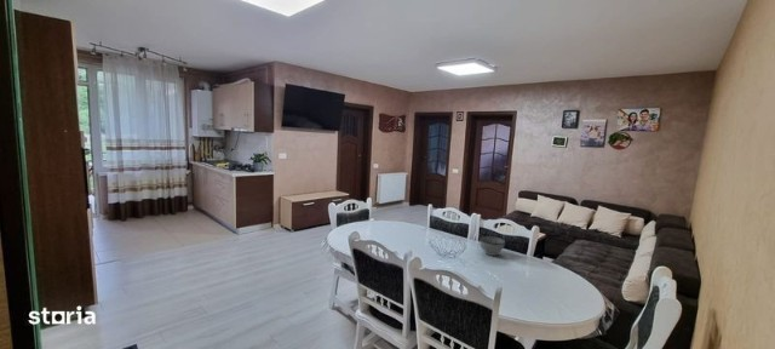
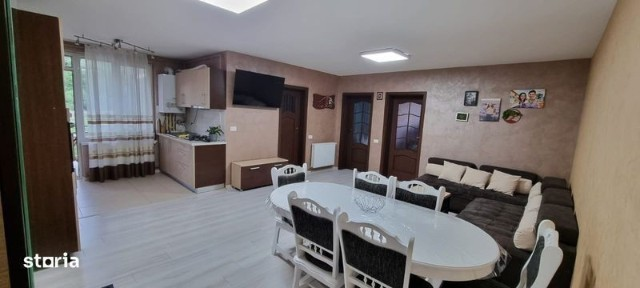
- bowl (490, 246)
